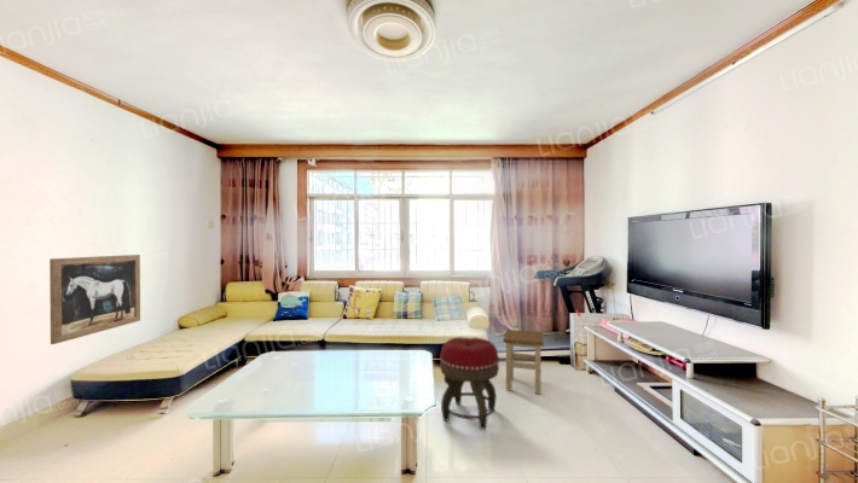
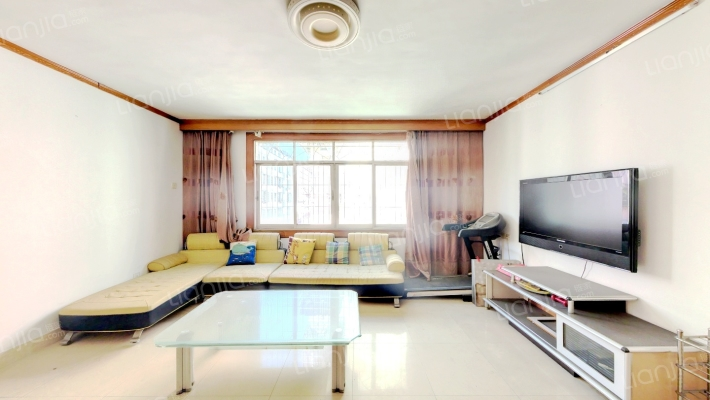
- footstool (469, 378)
- stool (524, 359)
- wall art (100, 293)
